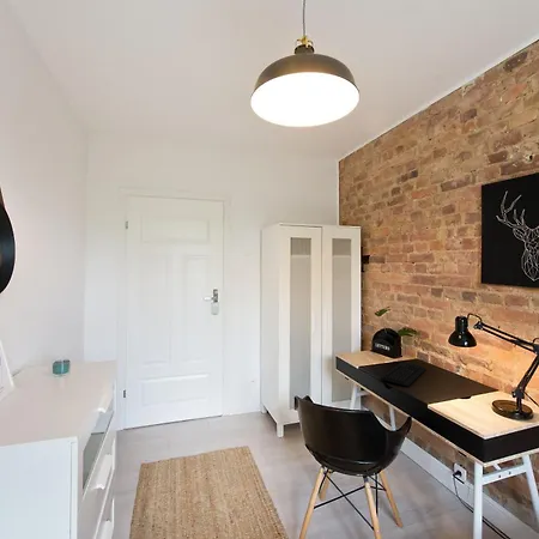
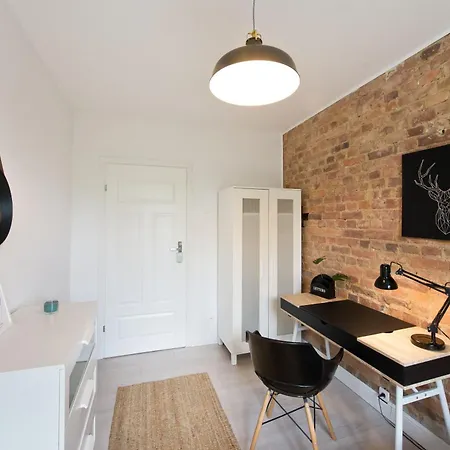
- keyboard (404, 373)
